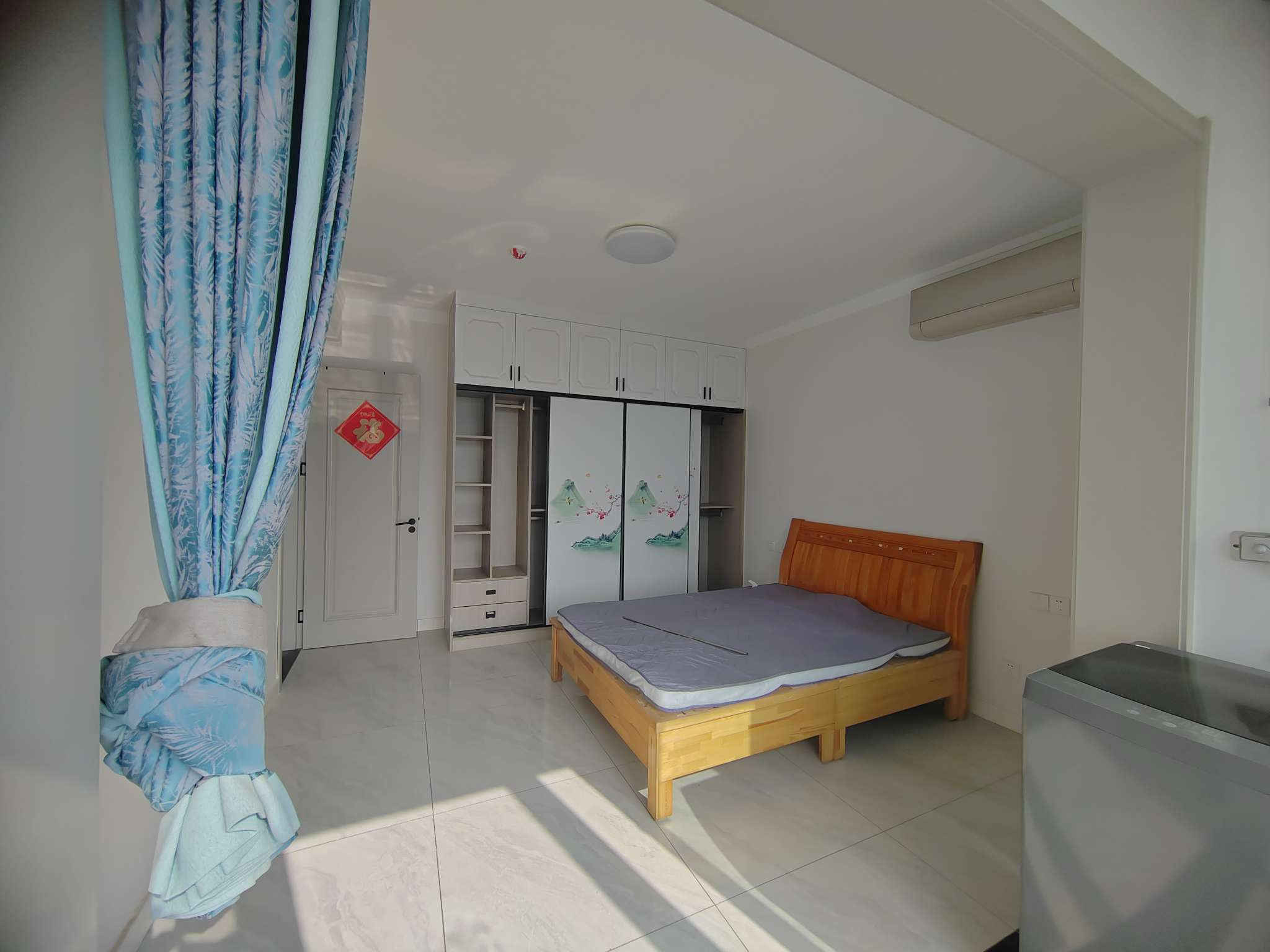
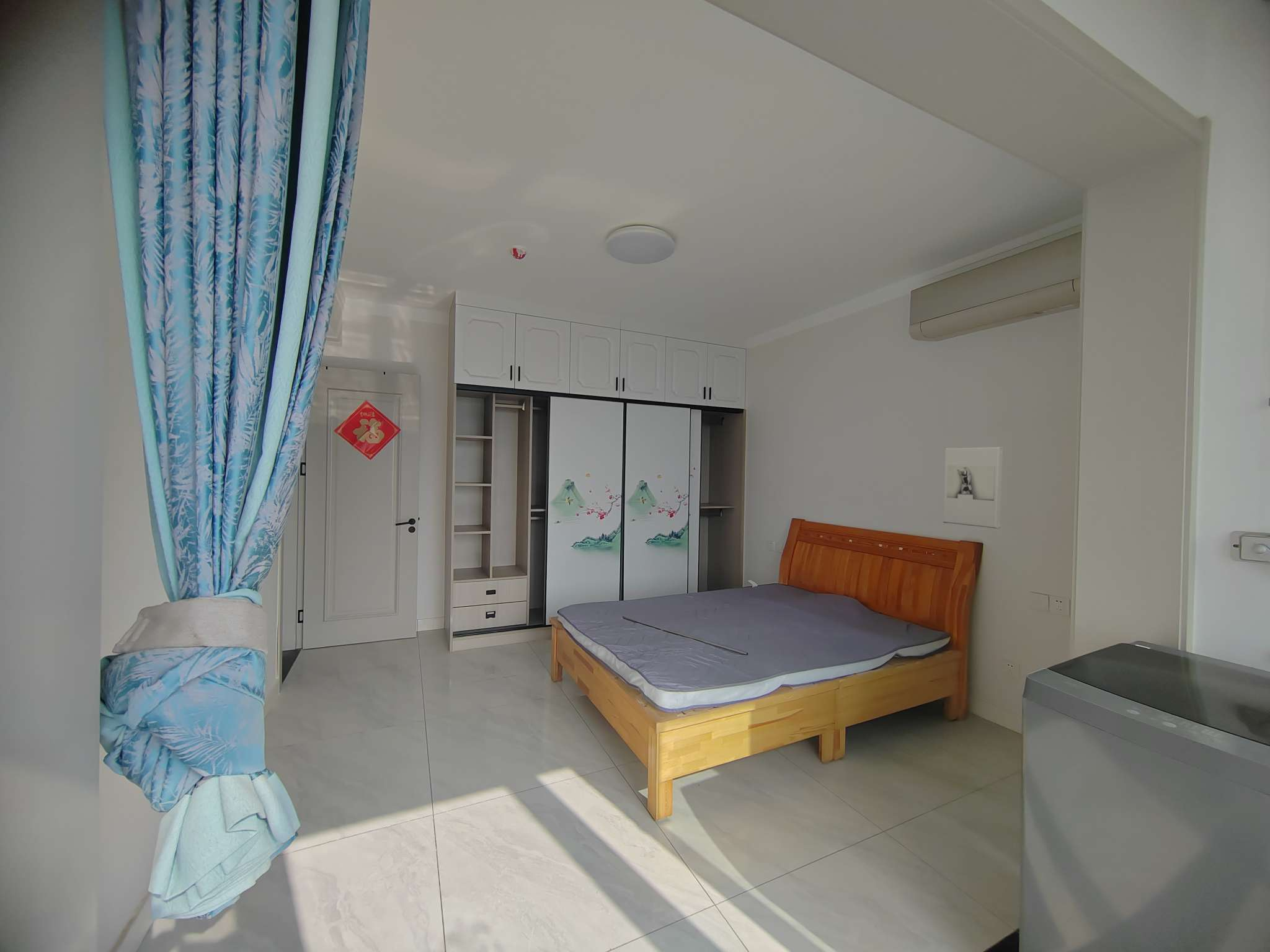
+ wall sculpture (972, 486)
